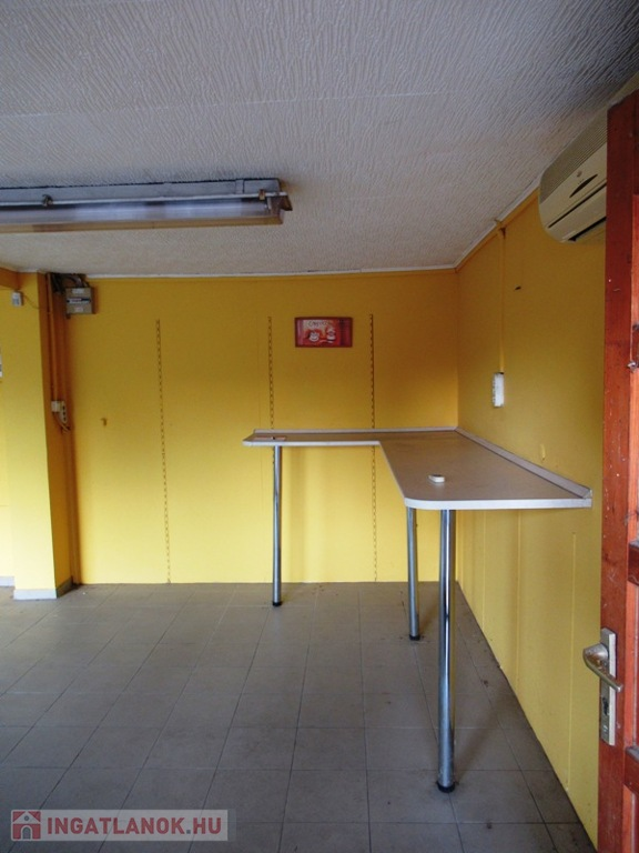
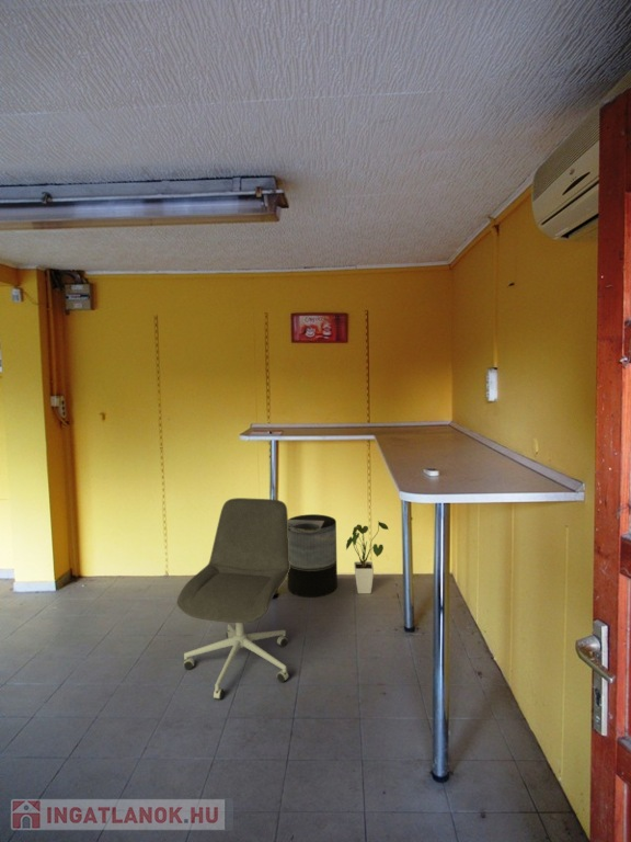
+ office chair (239, 589)
+ house plant (367, 557)
+ trash can (311, 554)
